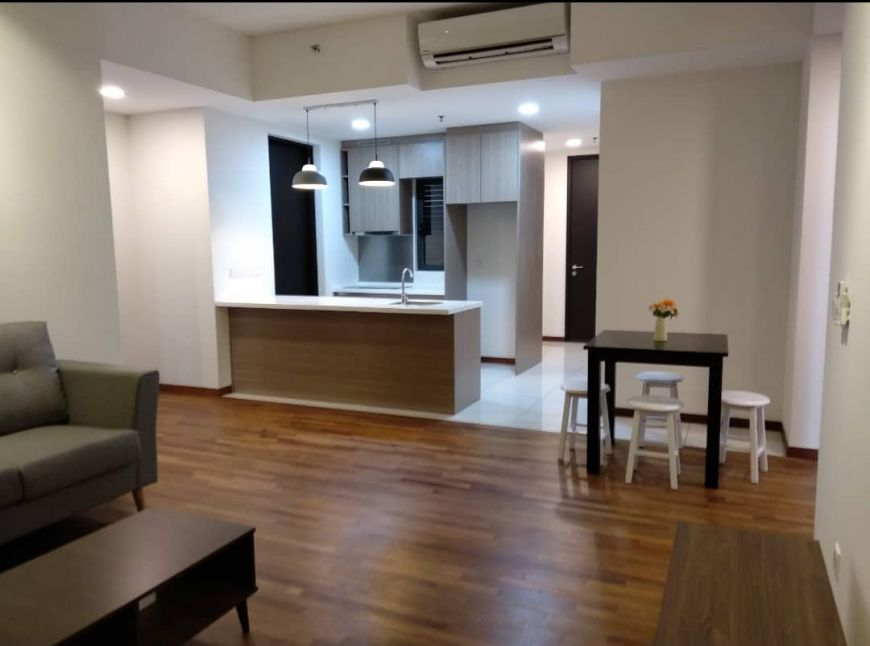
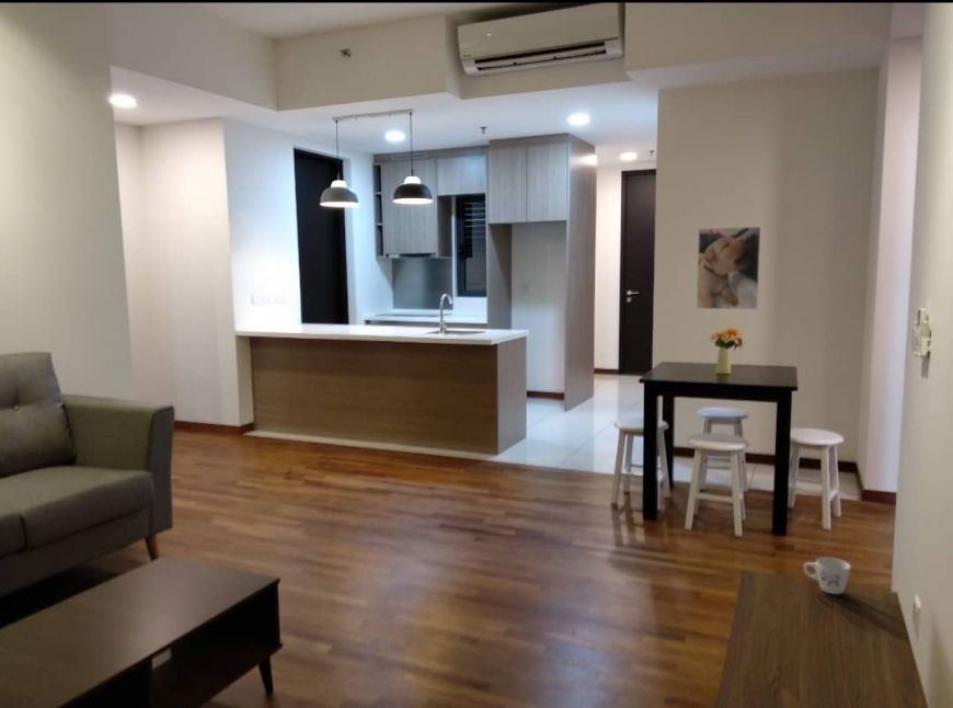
+ mug (826, 575)
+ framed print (727, 269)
